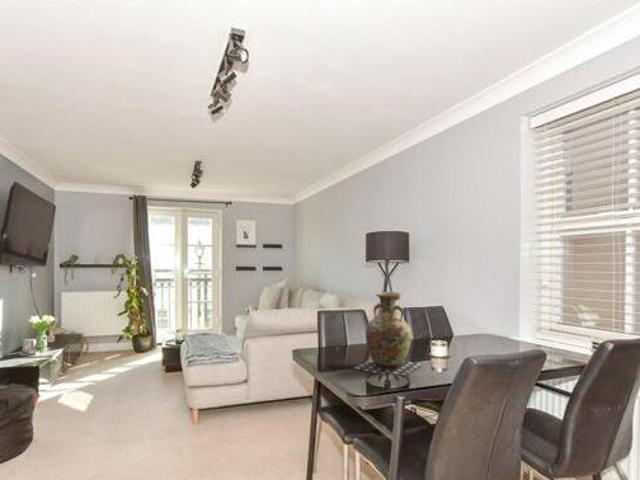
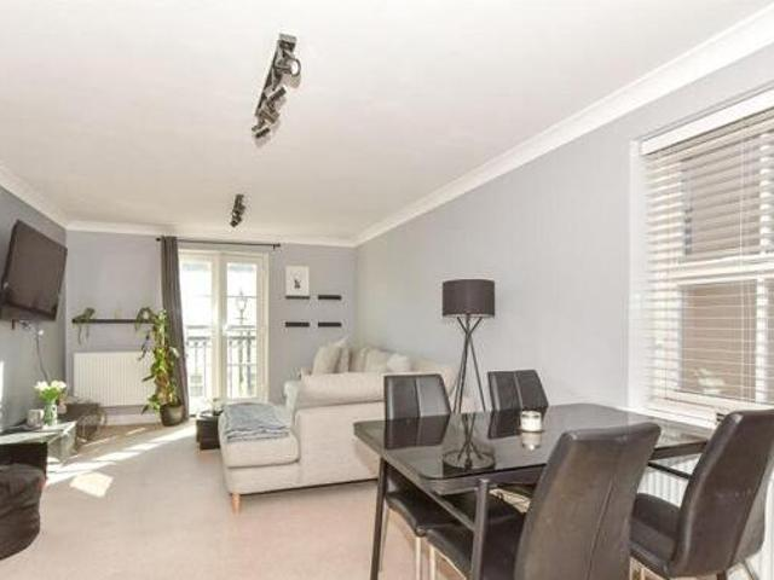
- vase (388, 330)
